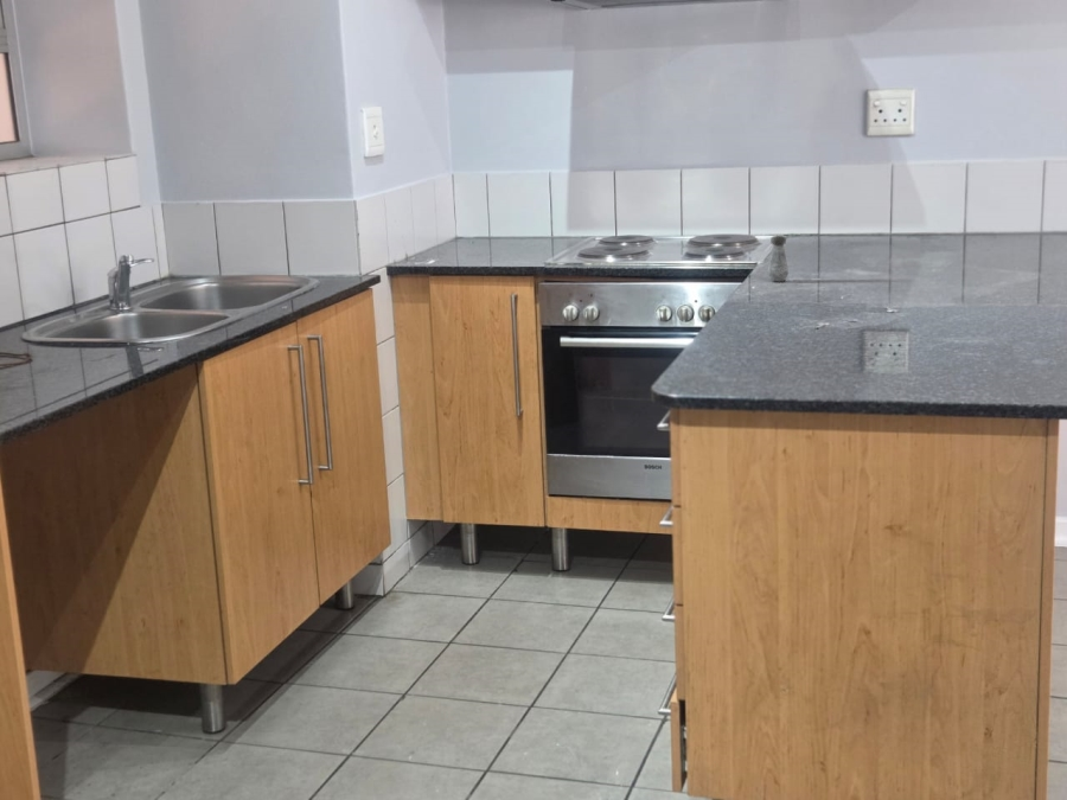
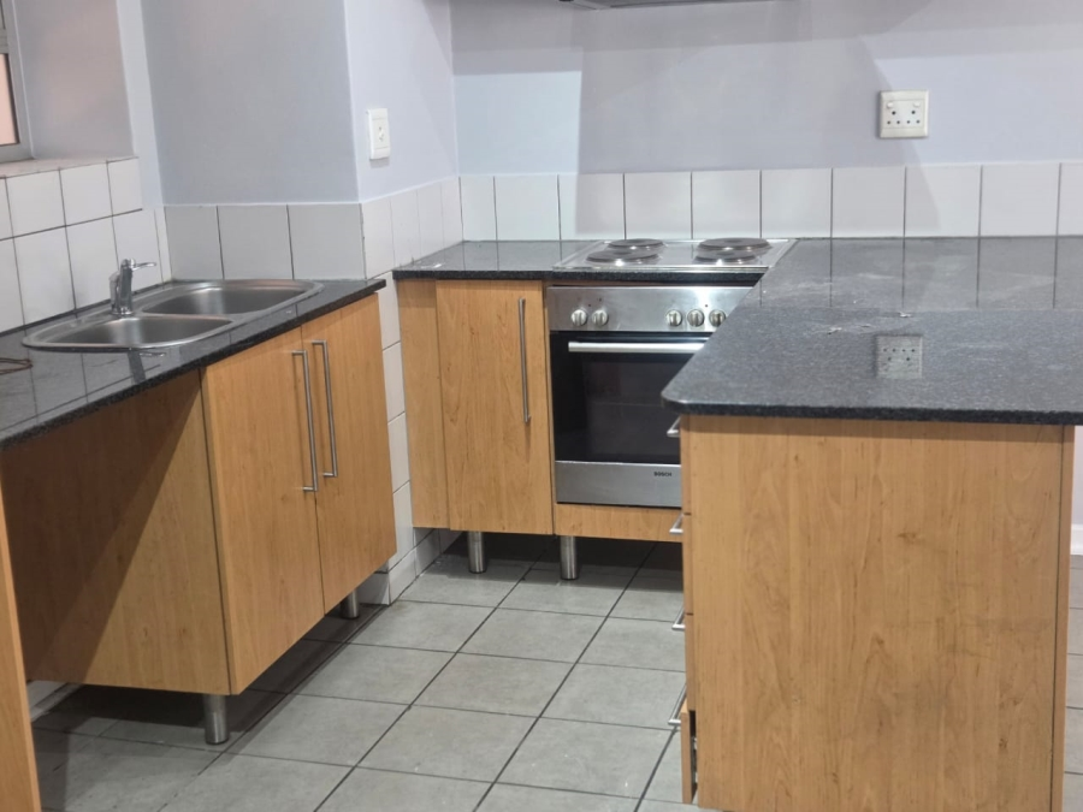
- salt shaker (778, 258)
